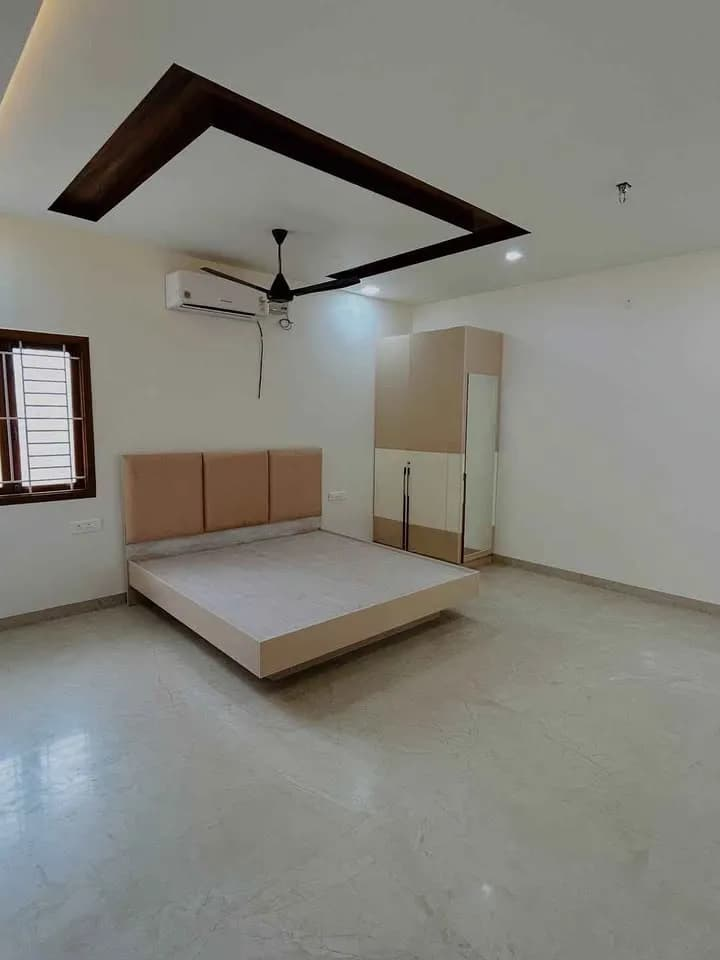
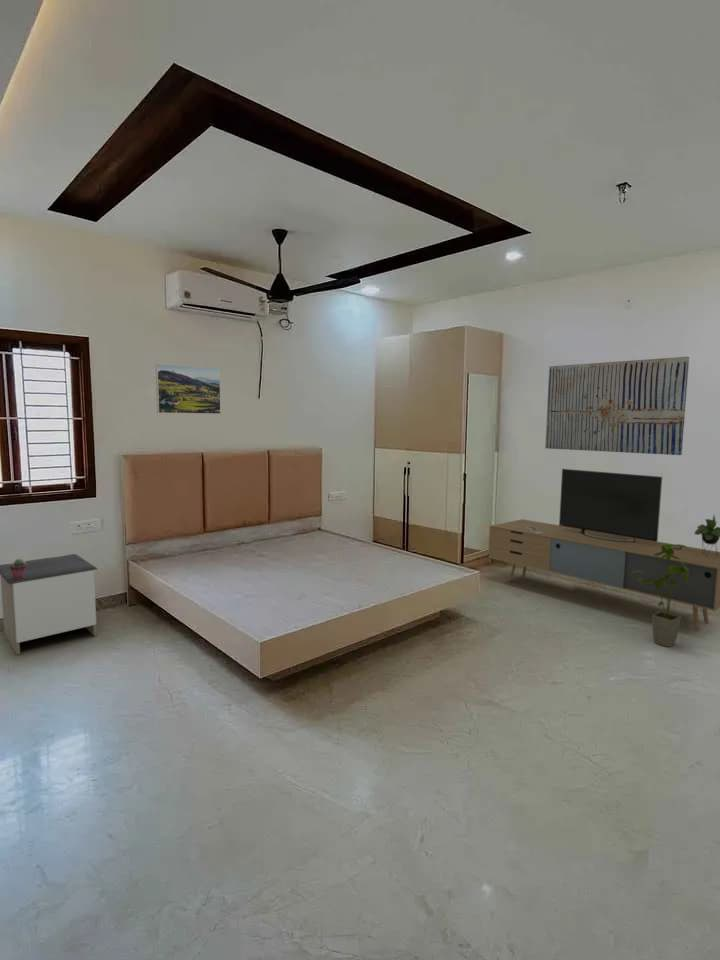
+ potted succulent (18, 568)
+ wall art (610, 407)
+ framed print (189, 390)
+ media console (602, 536)
+ nightstand (47, 600)
+ house plant (661, 592)
